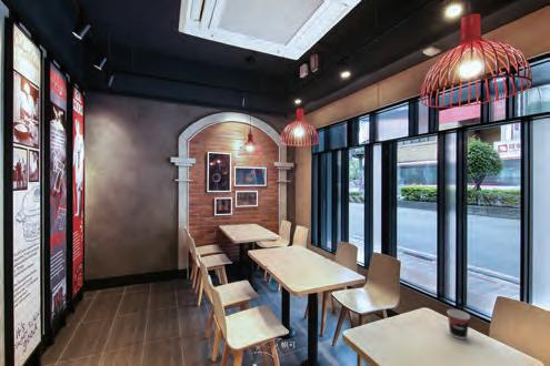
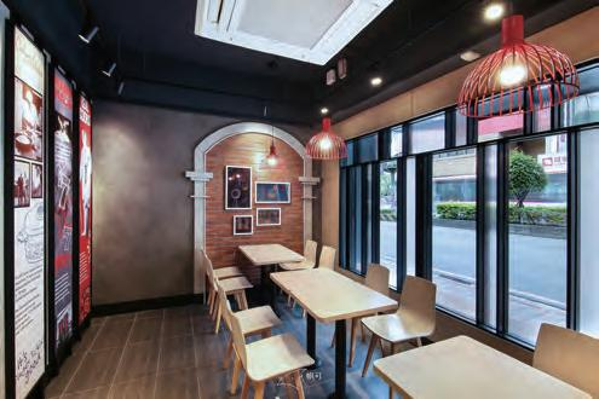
- cup (458, 324)
